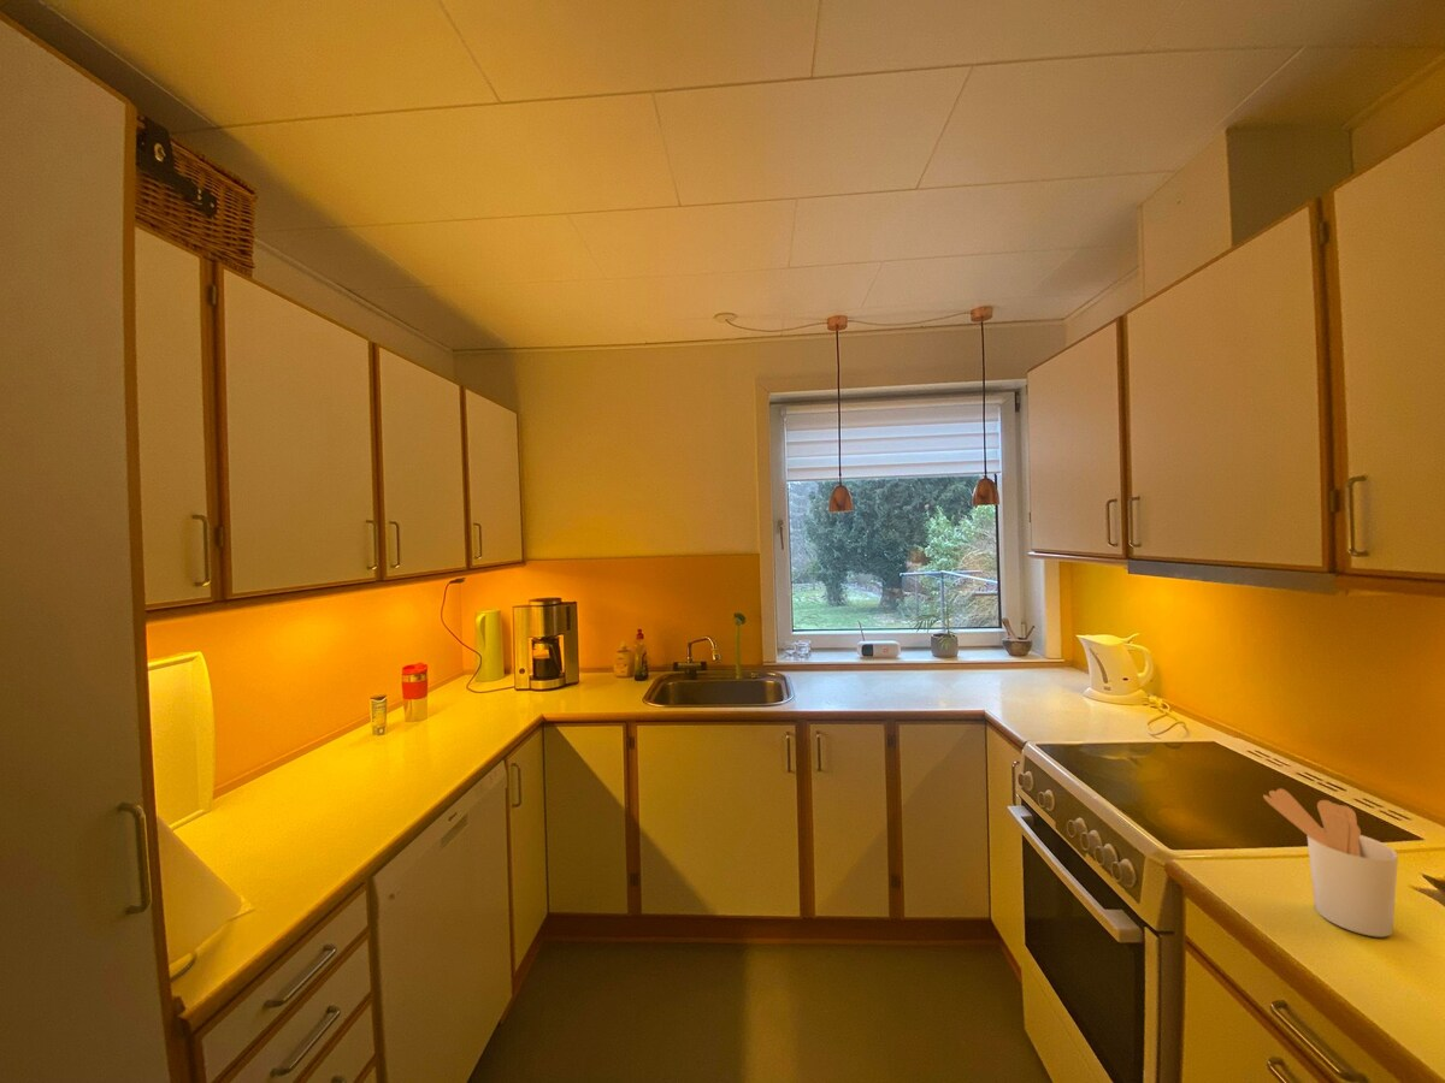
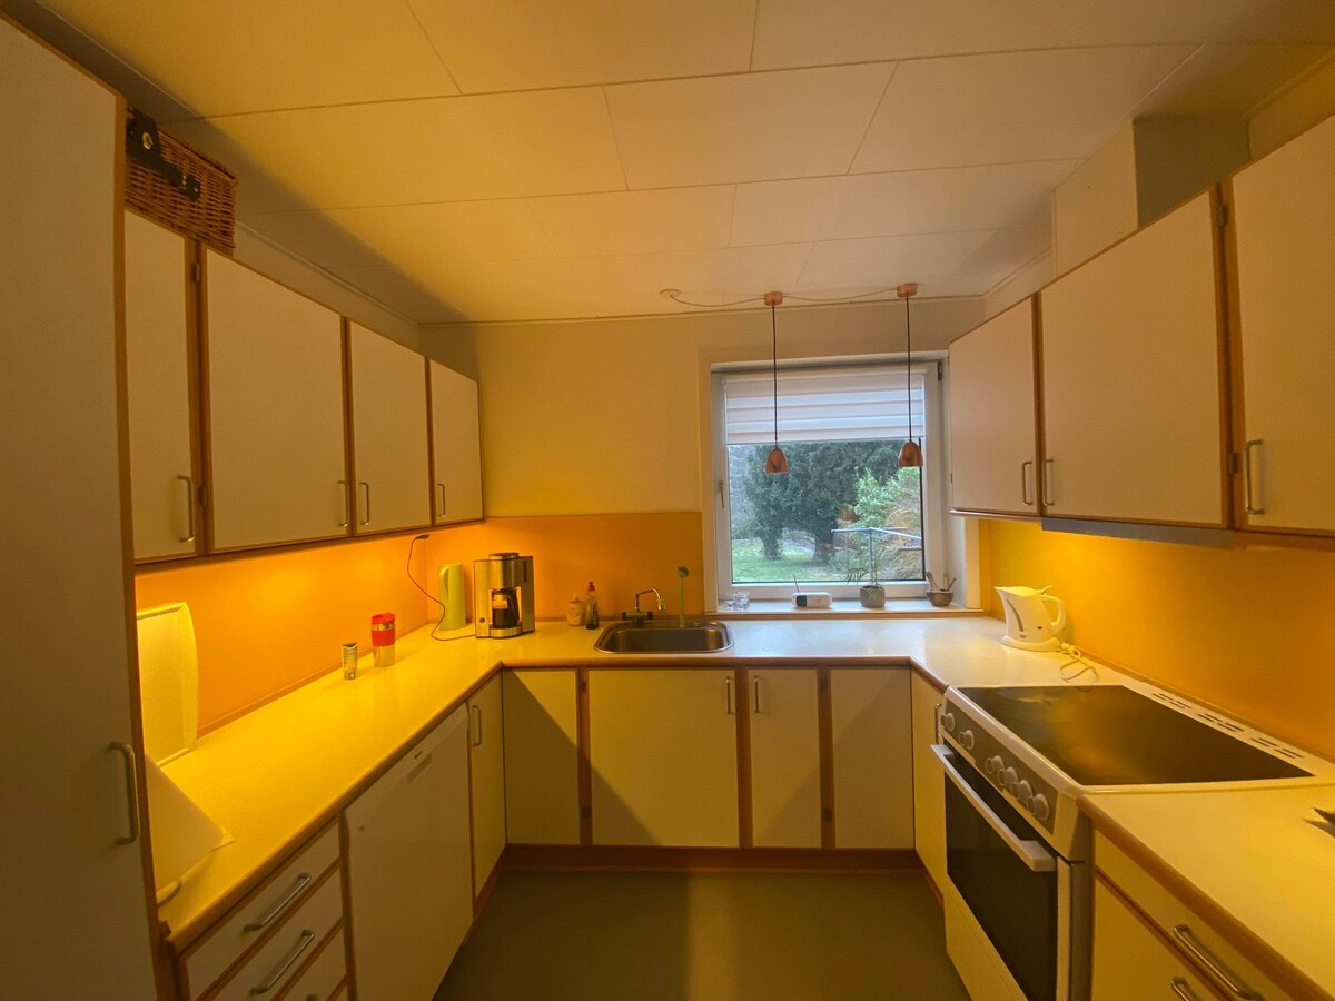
- utensil holder (1327, 856)
